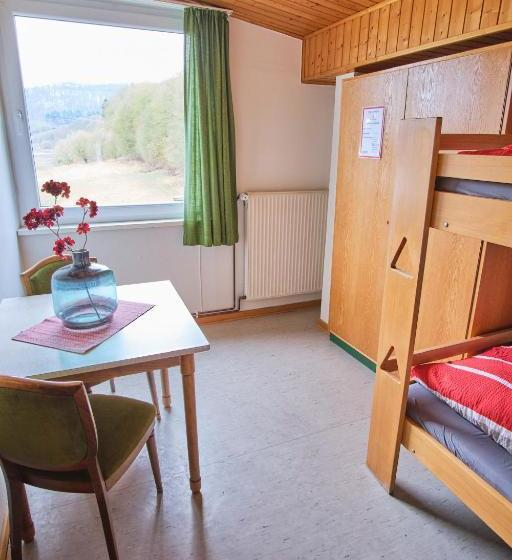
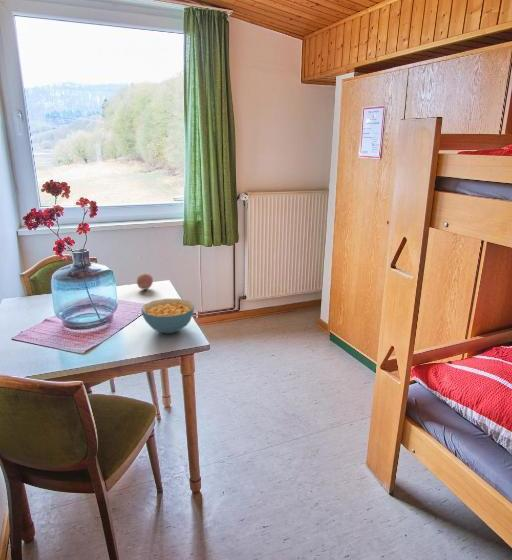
+ apple (144, 281)
+ cereal bowl (168, 318)
